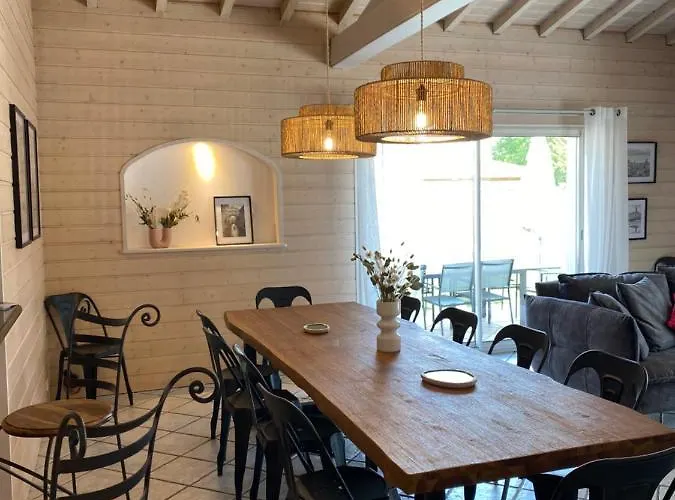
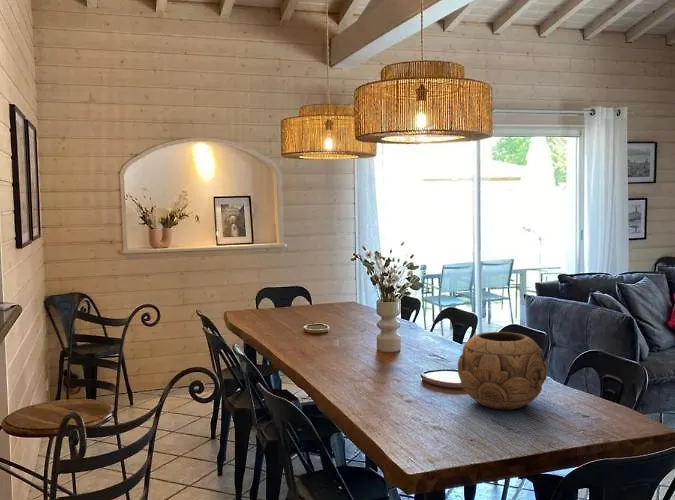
+ decorative bowl (501, 369)
